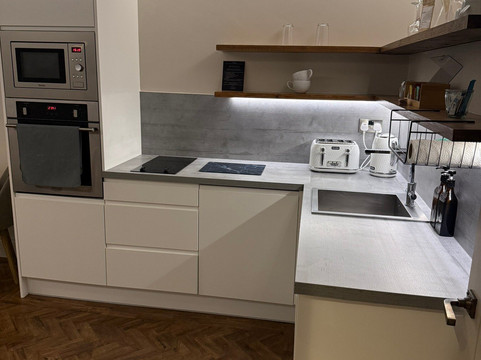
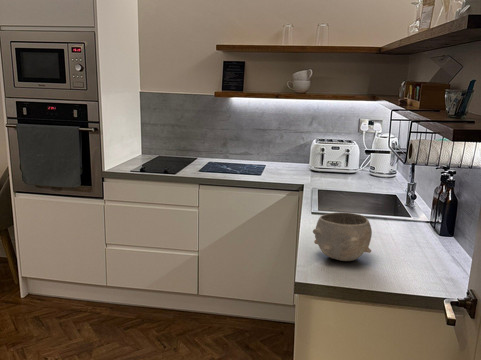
+ bowl (342, 237)
